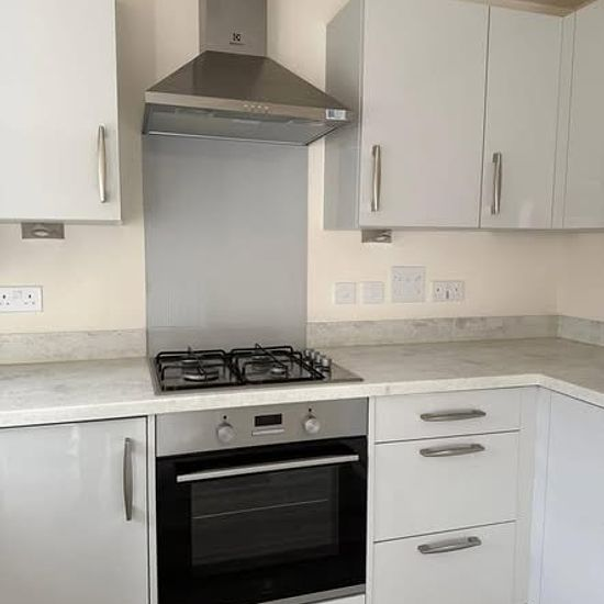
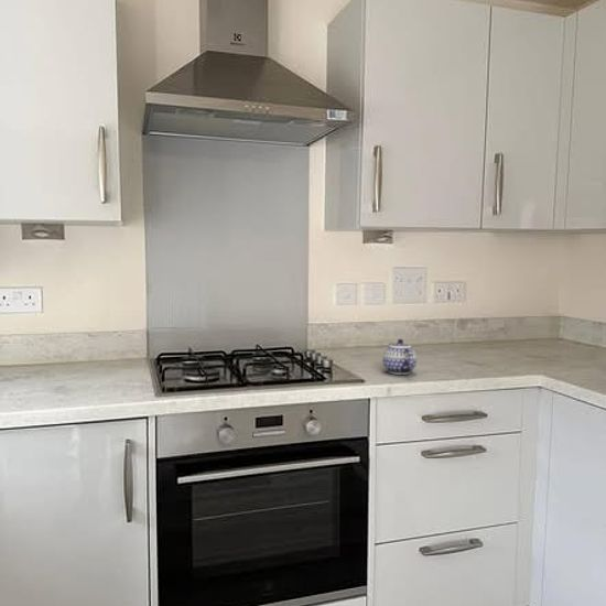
+ teapot (399, 355)
